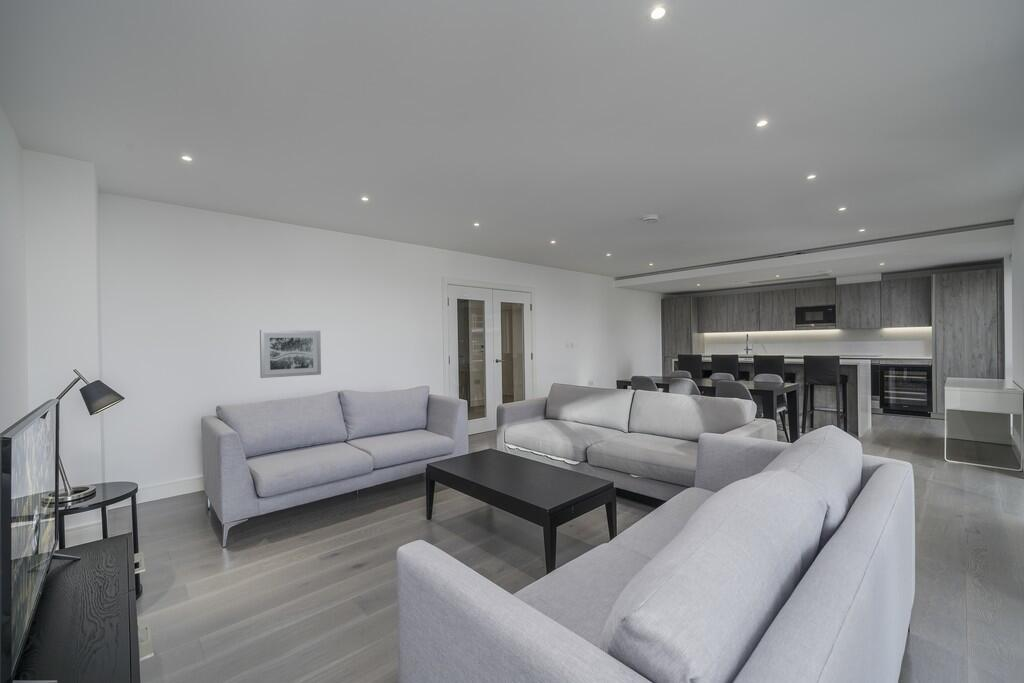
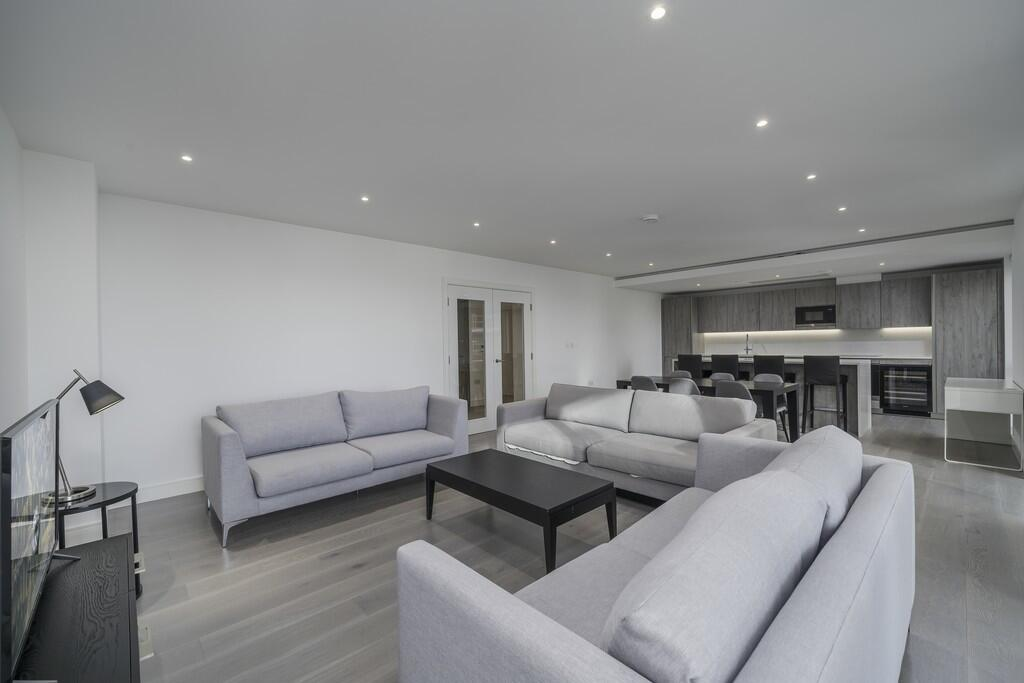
- wall art (291, 353)
